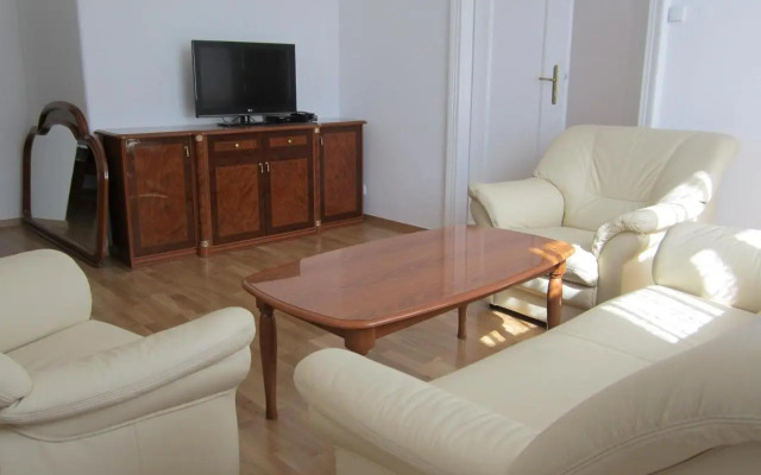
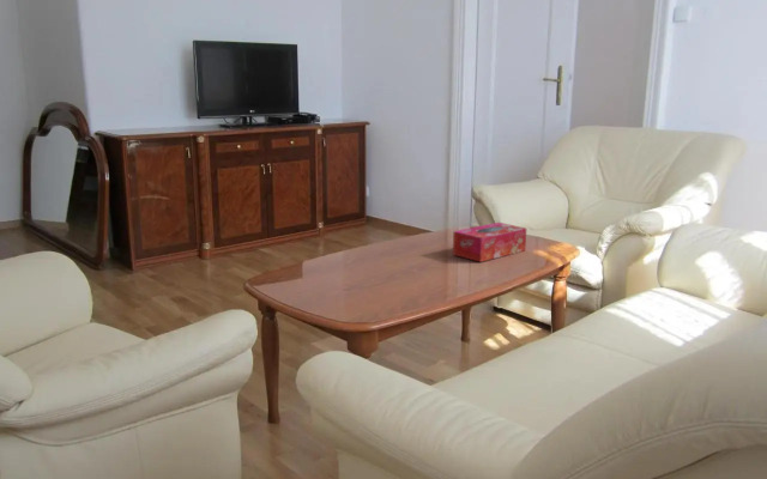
+ tissue box (489, 241)
